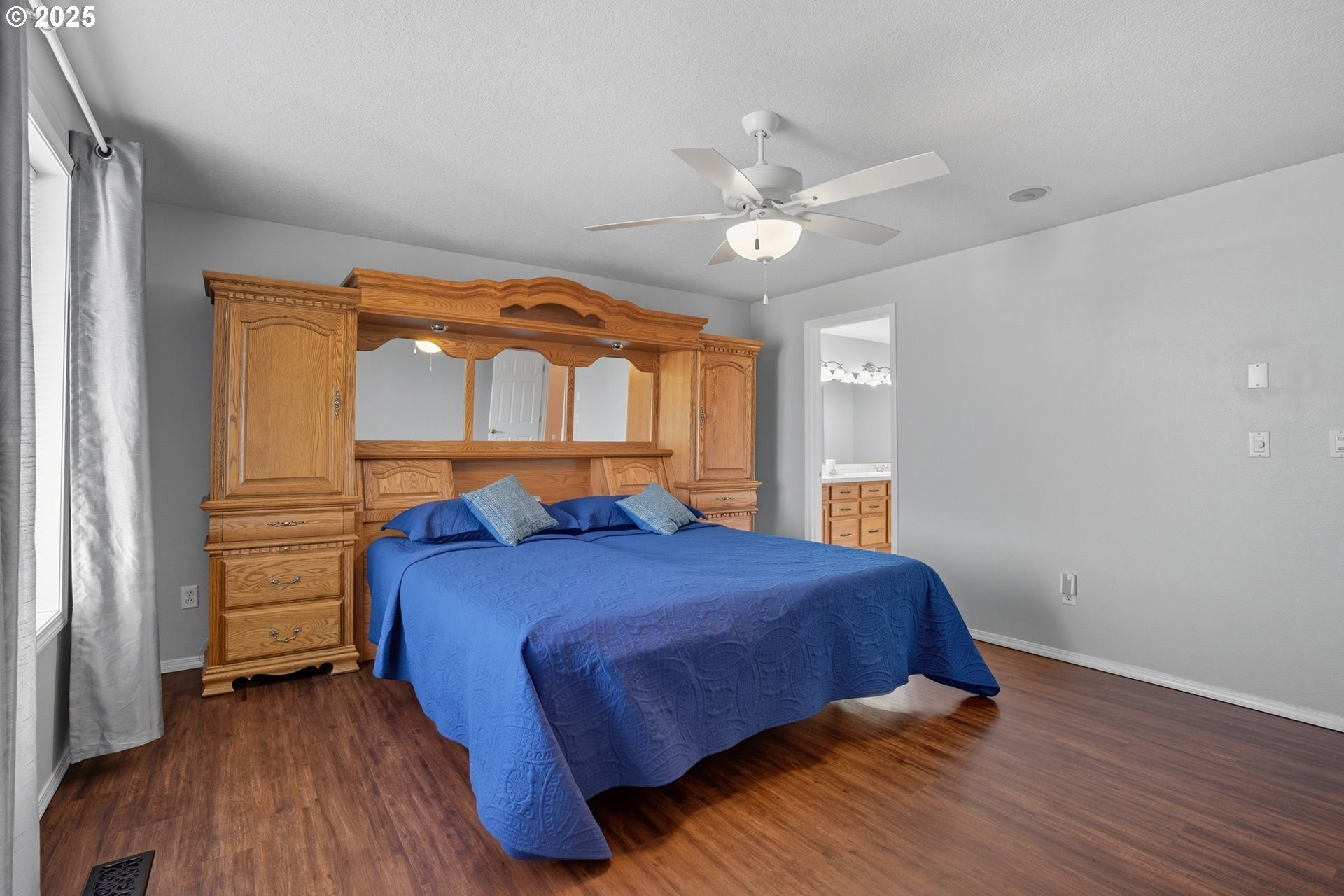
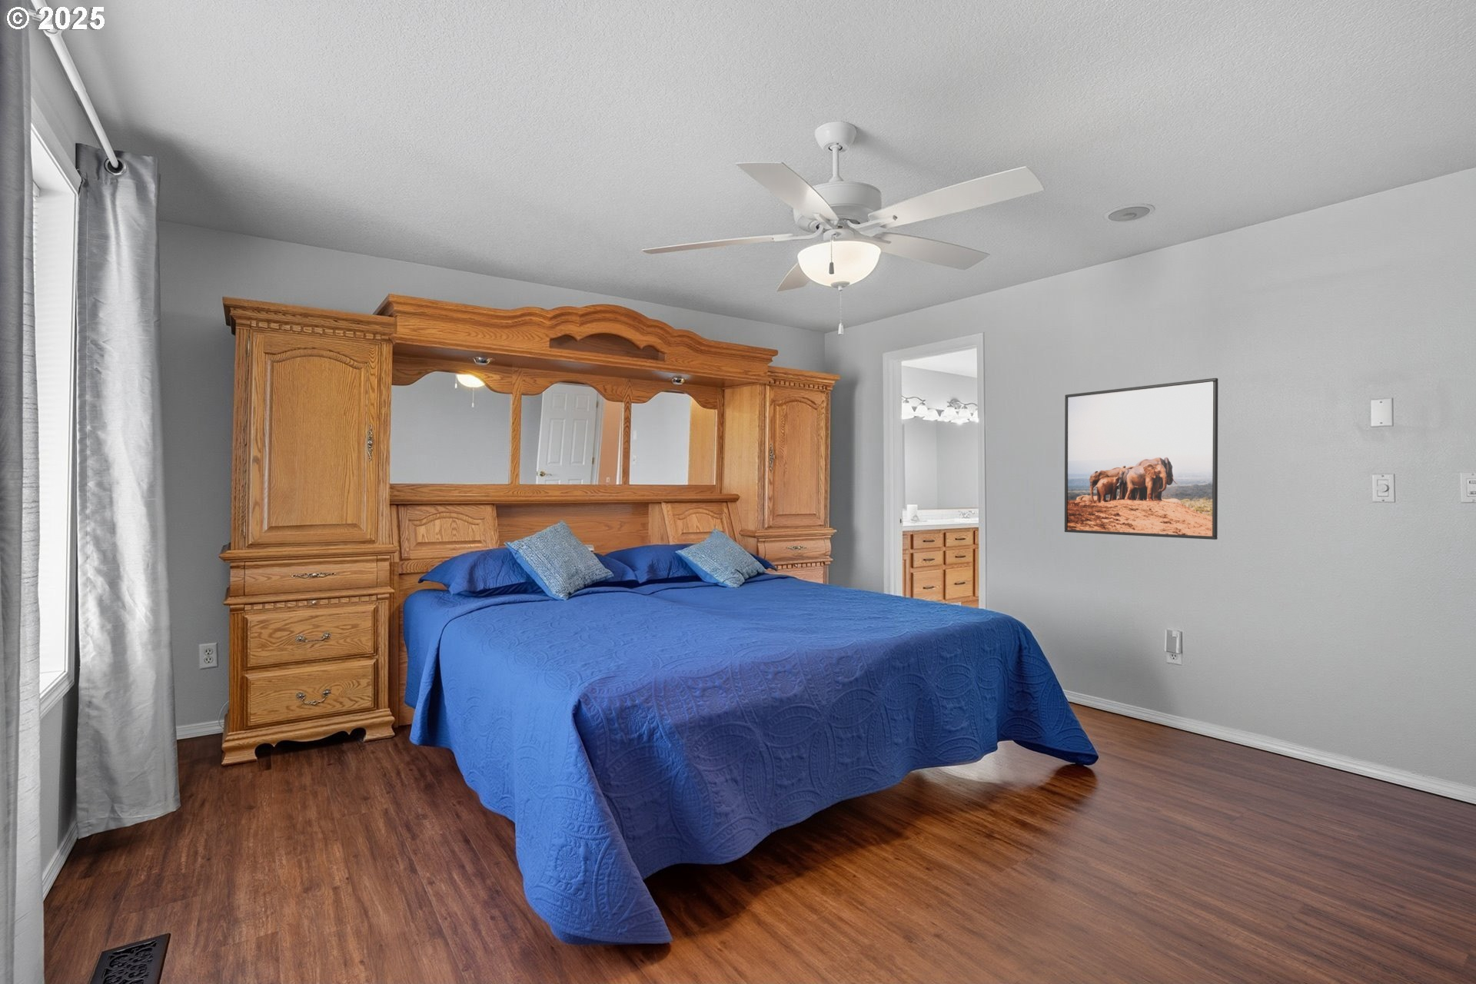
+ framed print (1134, 461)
